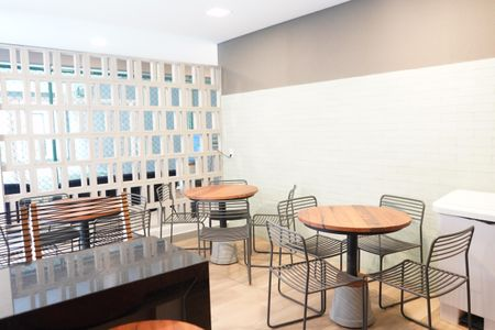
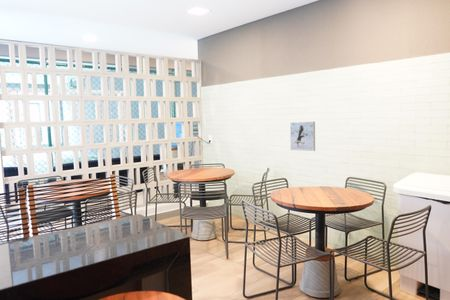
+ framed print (302, 136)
